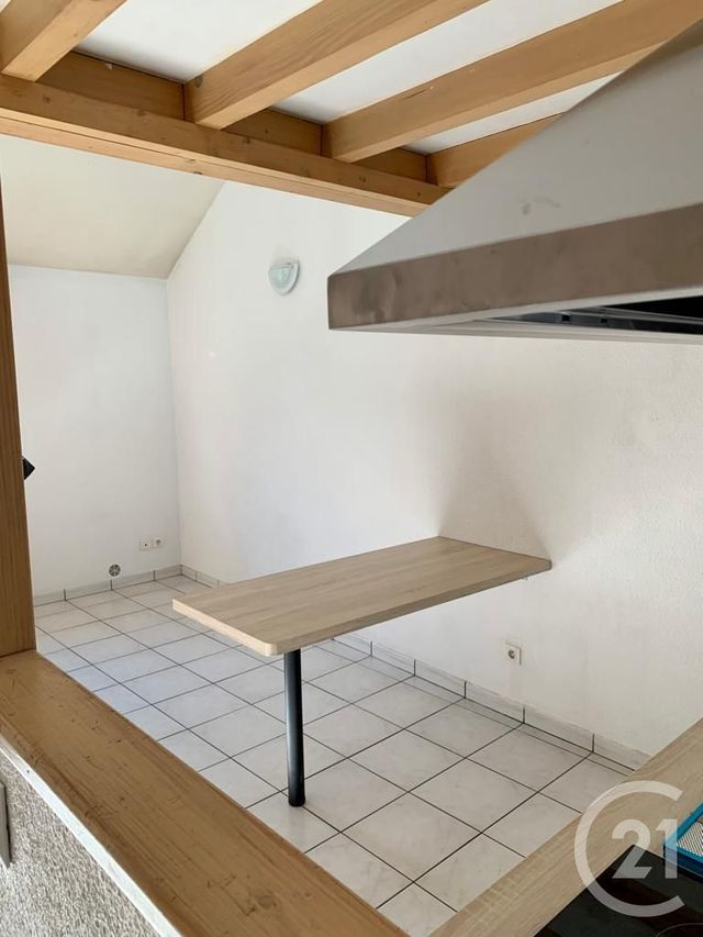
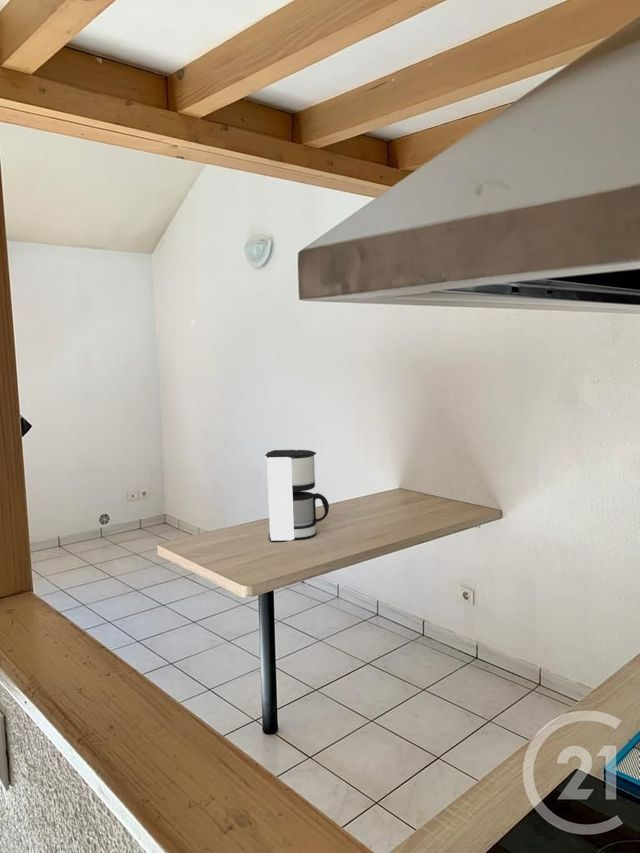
+ coffee maker (298, 493)
